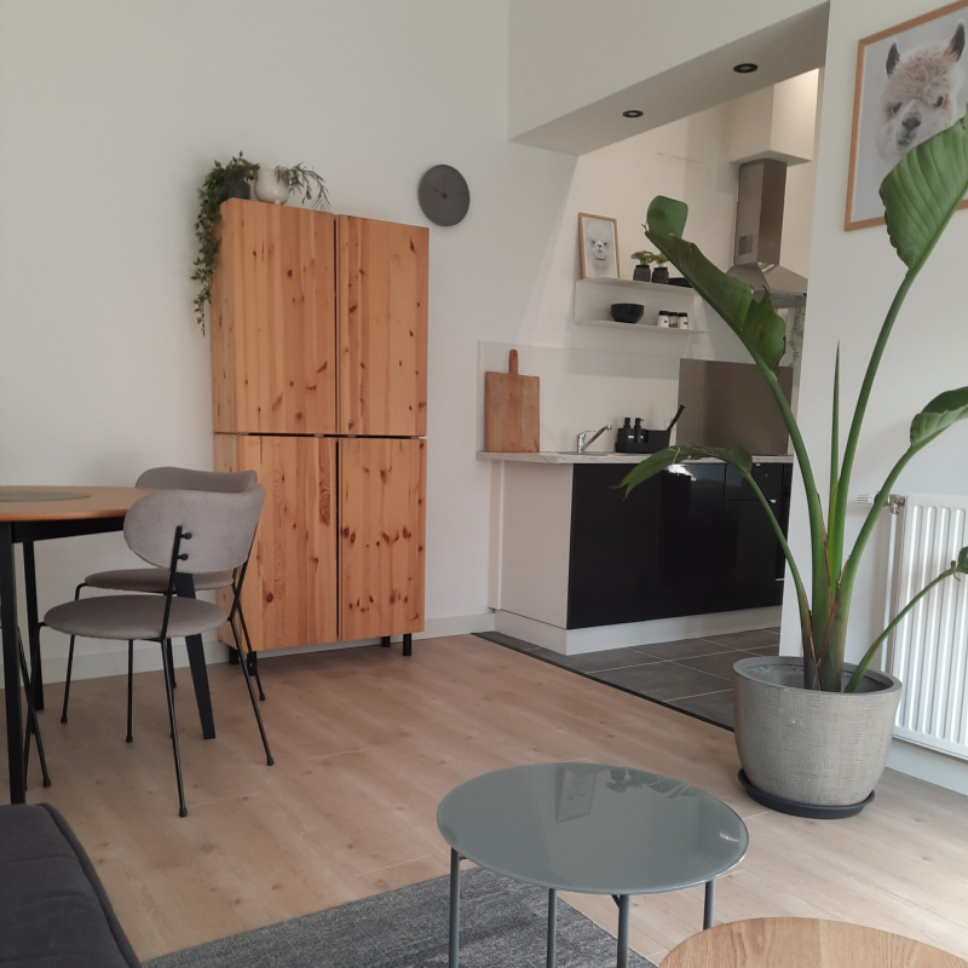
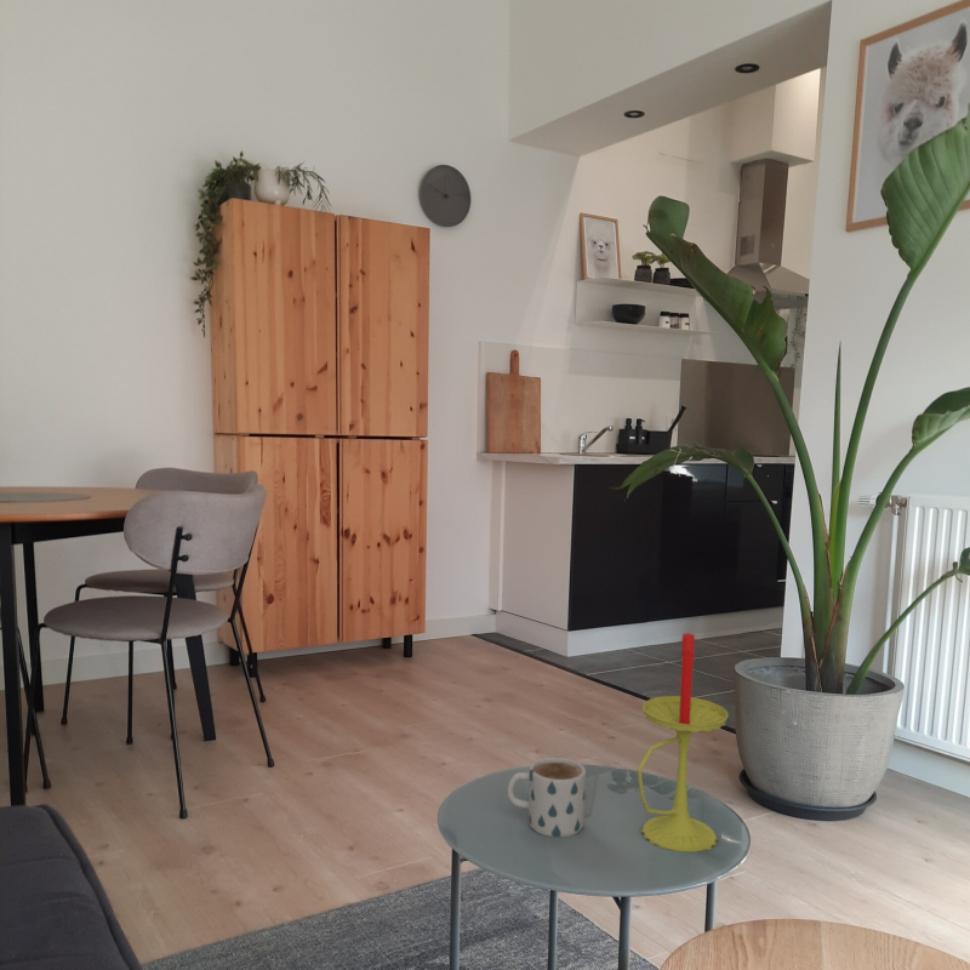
+ mug (546, 795)
+ candle (681, 734)
